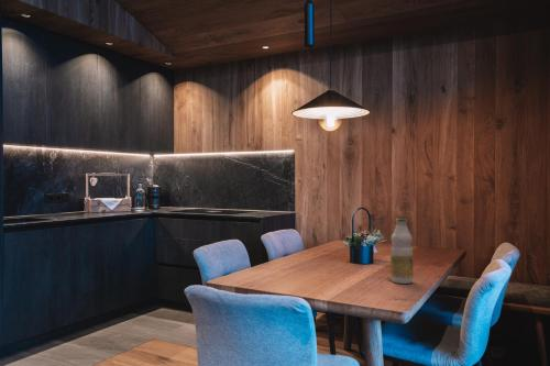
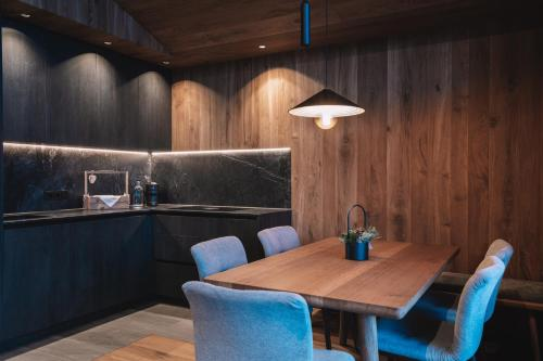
- bottle (402, 249)
